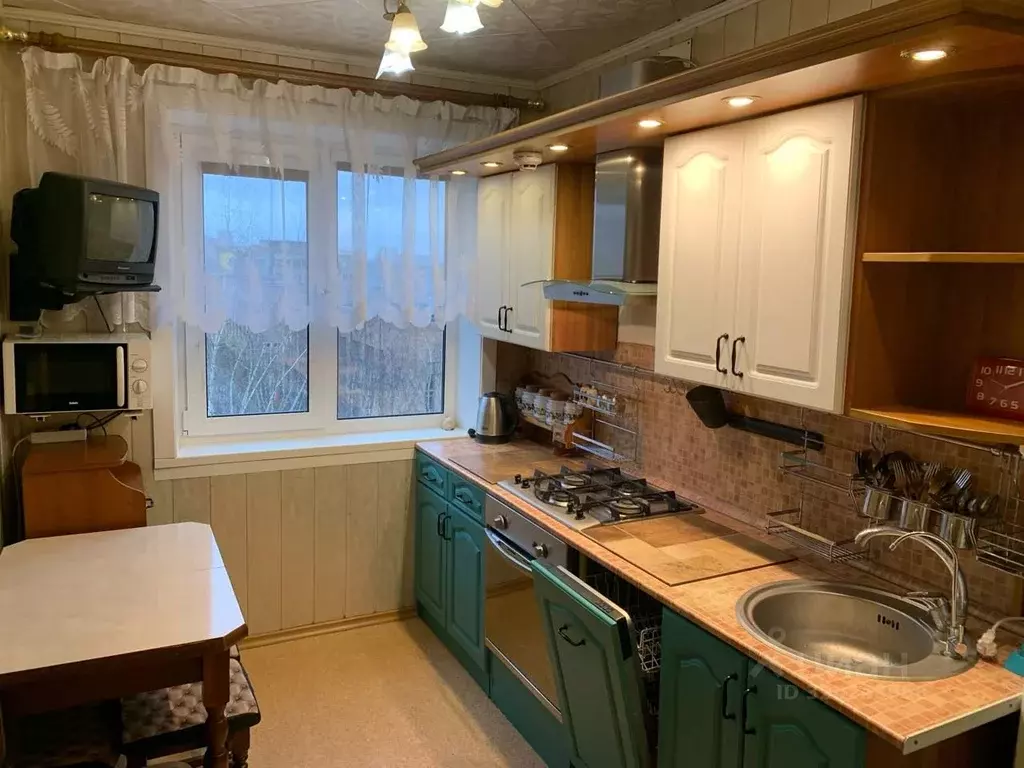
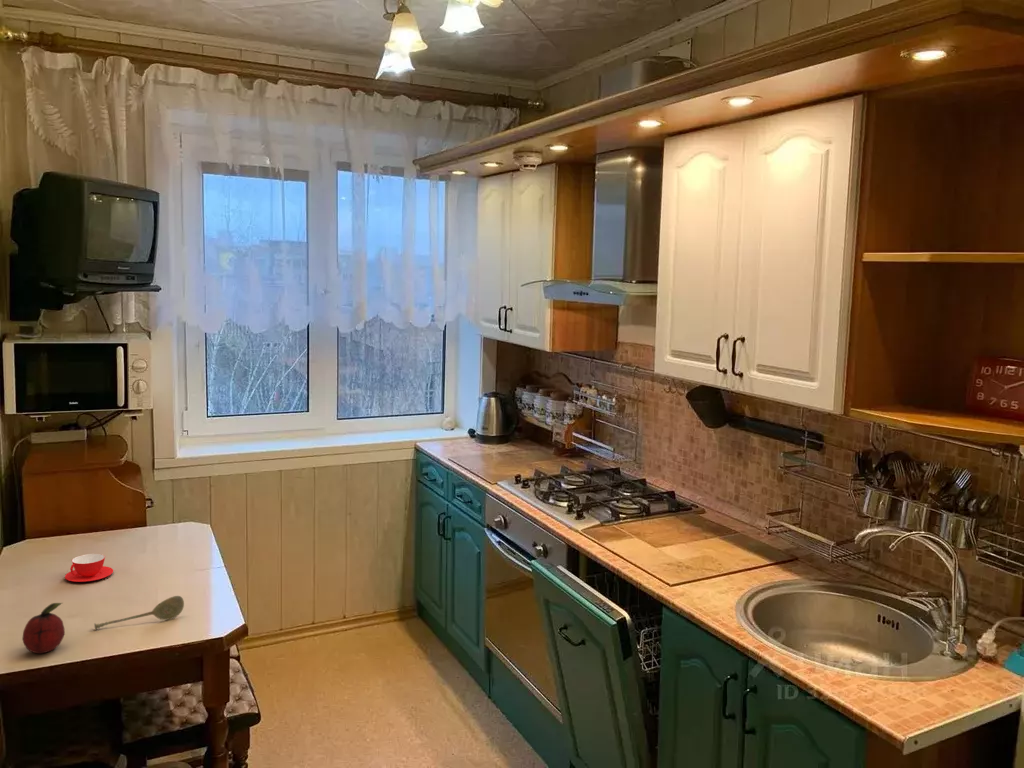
+ teacup (89, 567)
+ soupspoon (140, 614)
+ fruit (45, 628)
